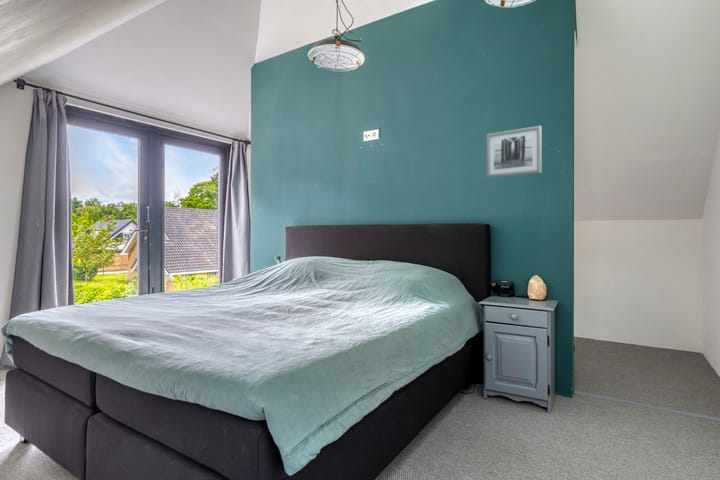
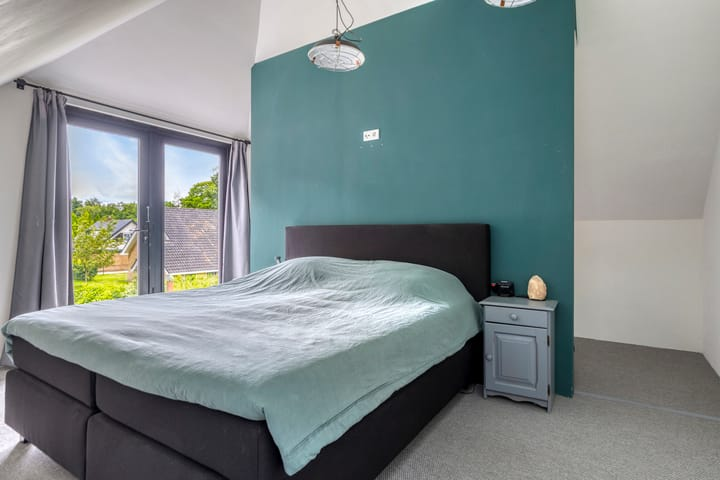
- wall art (512, 152)
